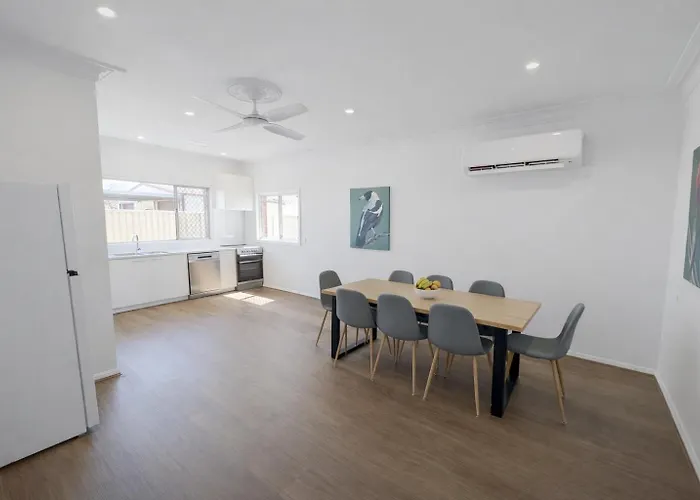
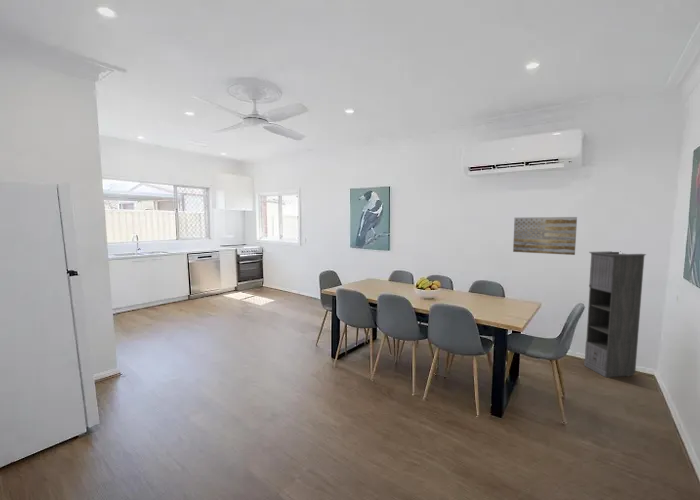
+ wall art (543, 235)
+ storage cabinet (612, 312)
